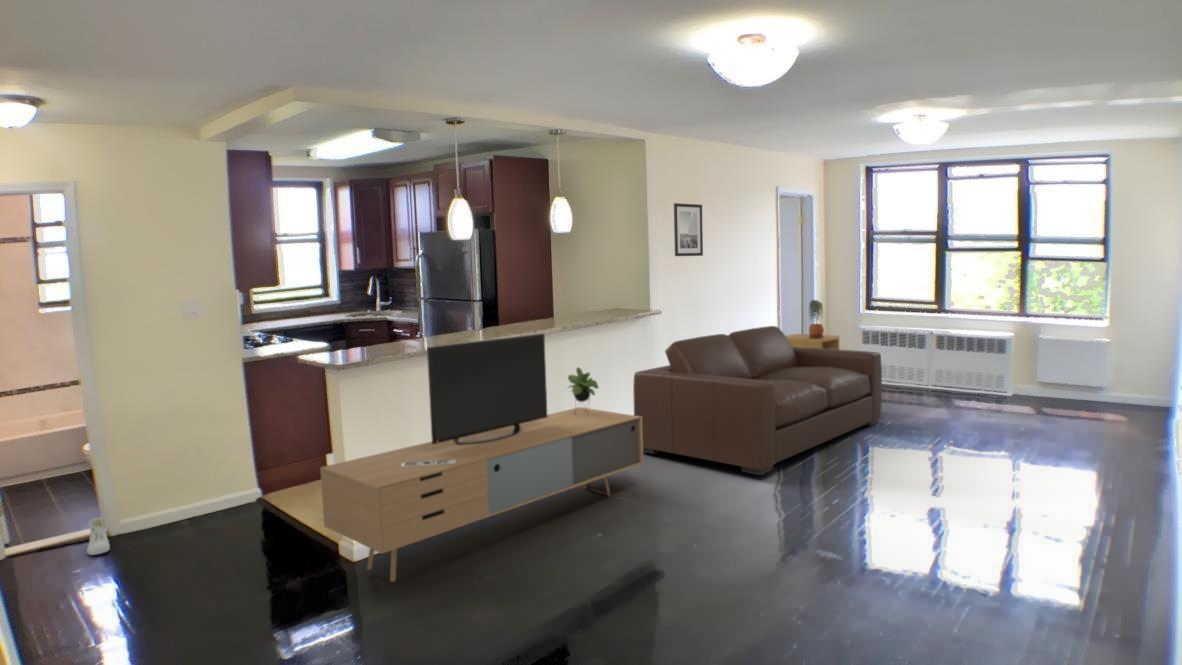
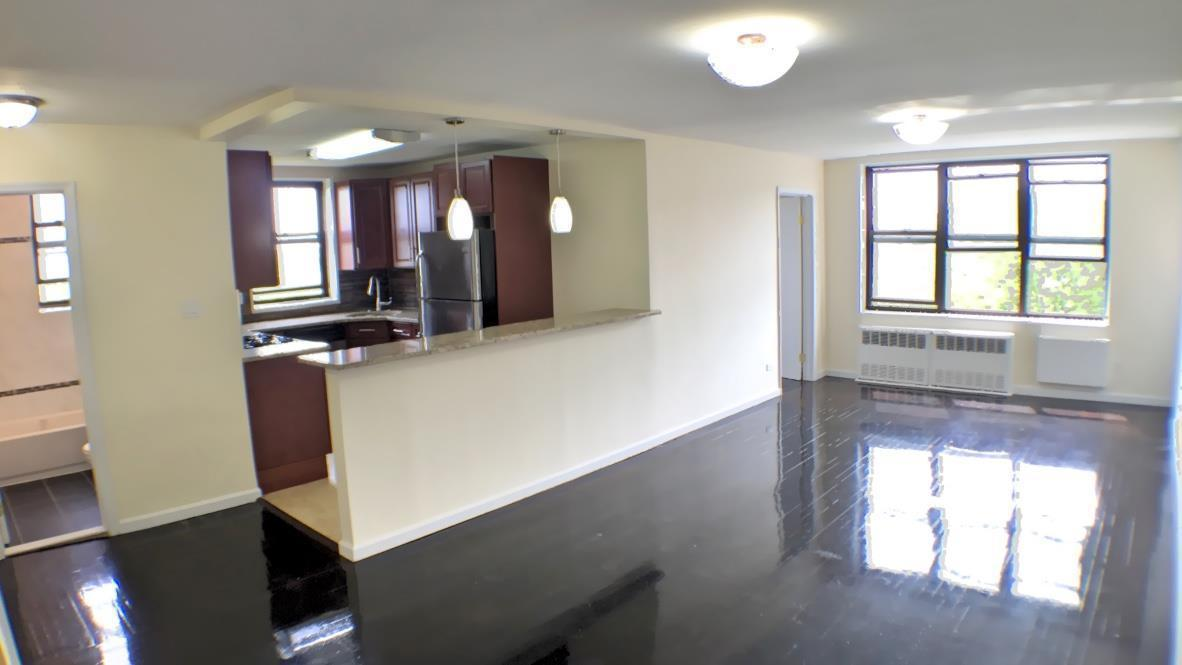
- sneaker (96, 534)
- side table (808, 347)
- wall art (688, 230)
- media console (498, 435)
- sofa (765, 385)
- potted plant (814, 317)
